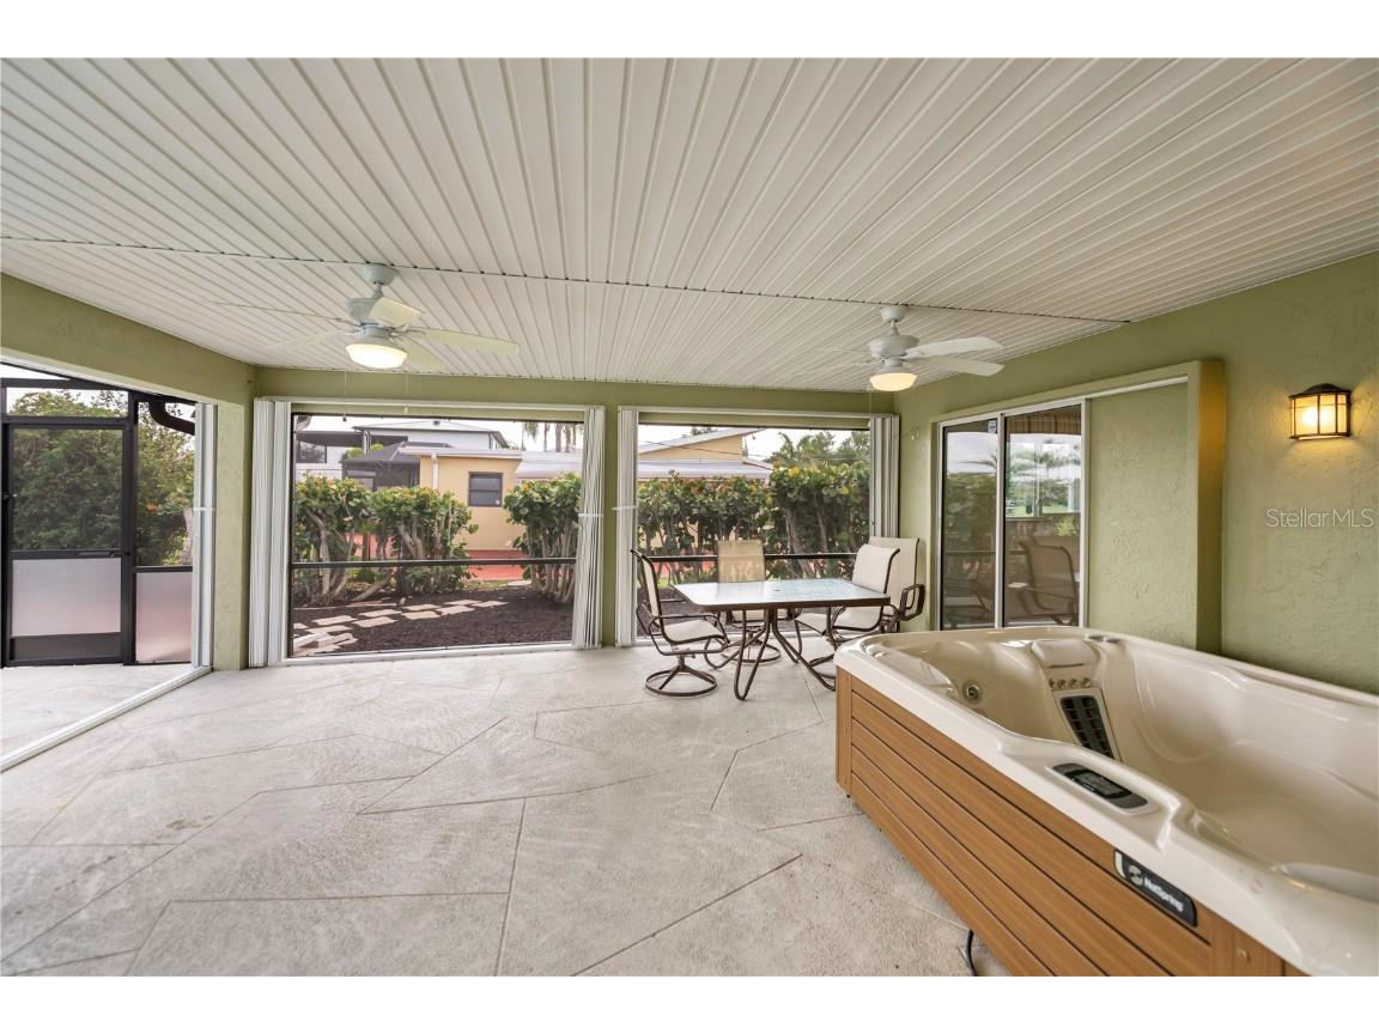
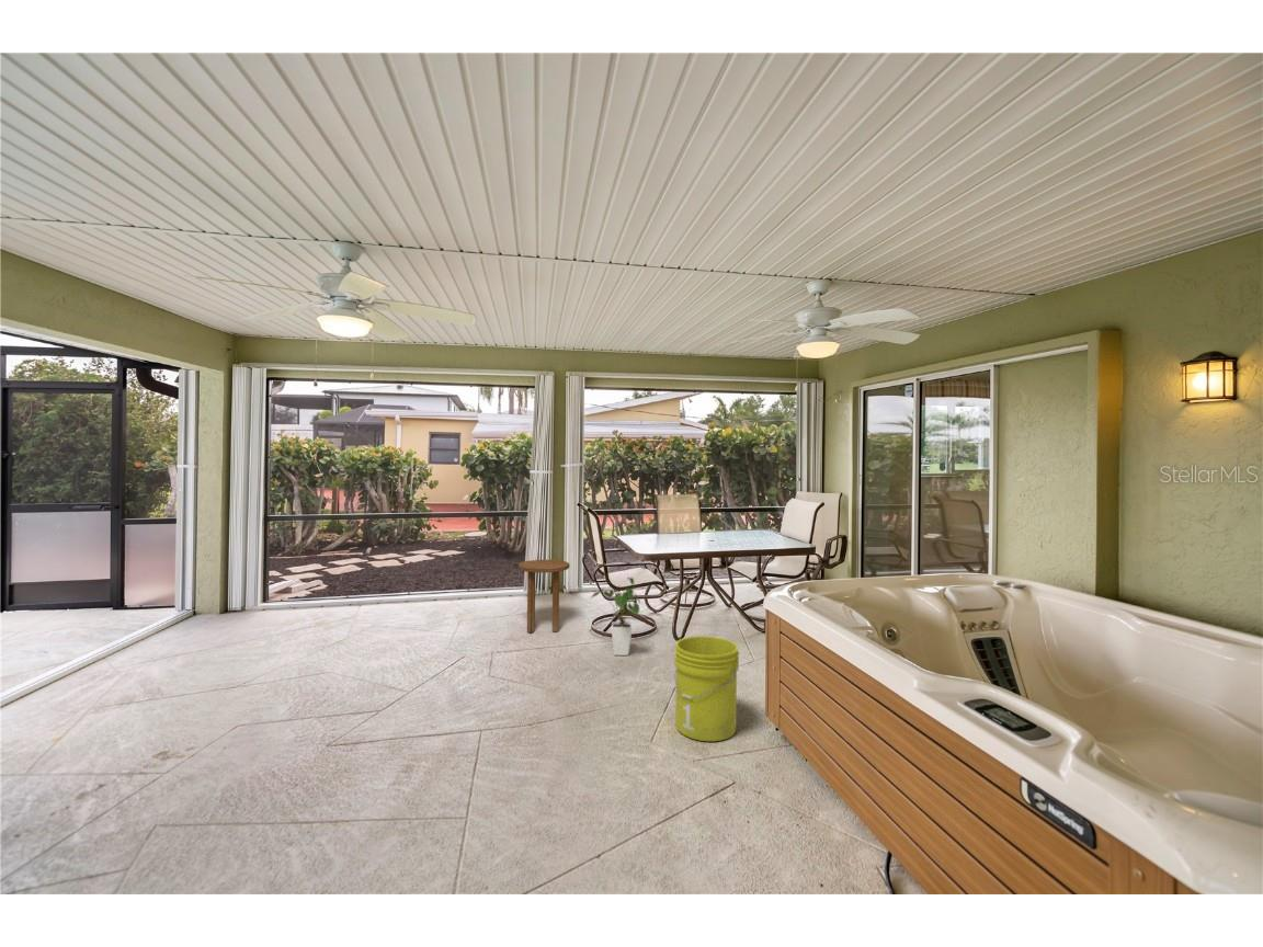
+ house plant (617, 616)
+ bucket (705, 685)
+ side table (534, 595)
